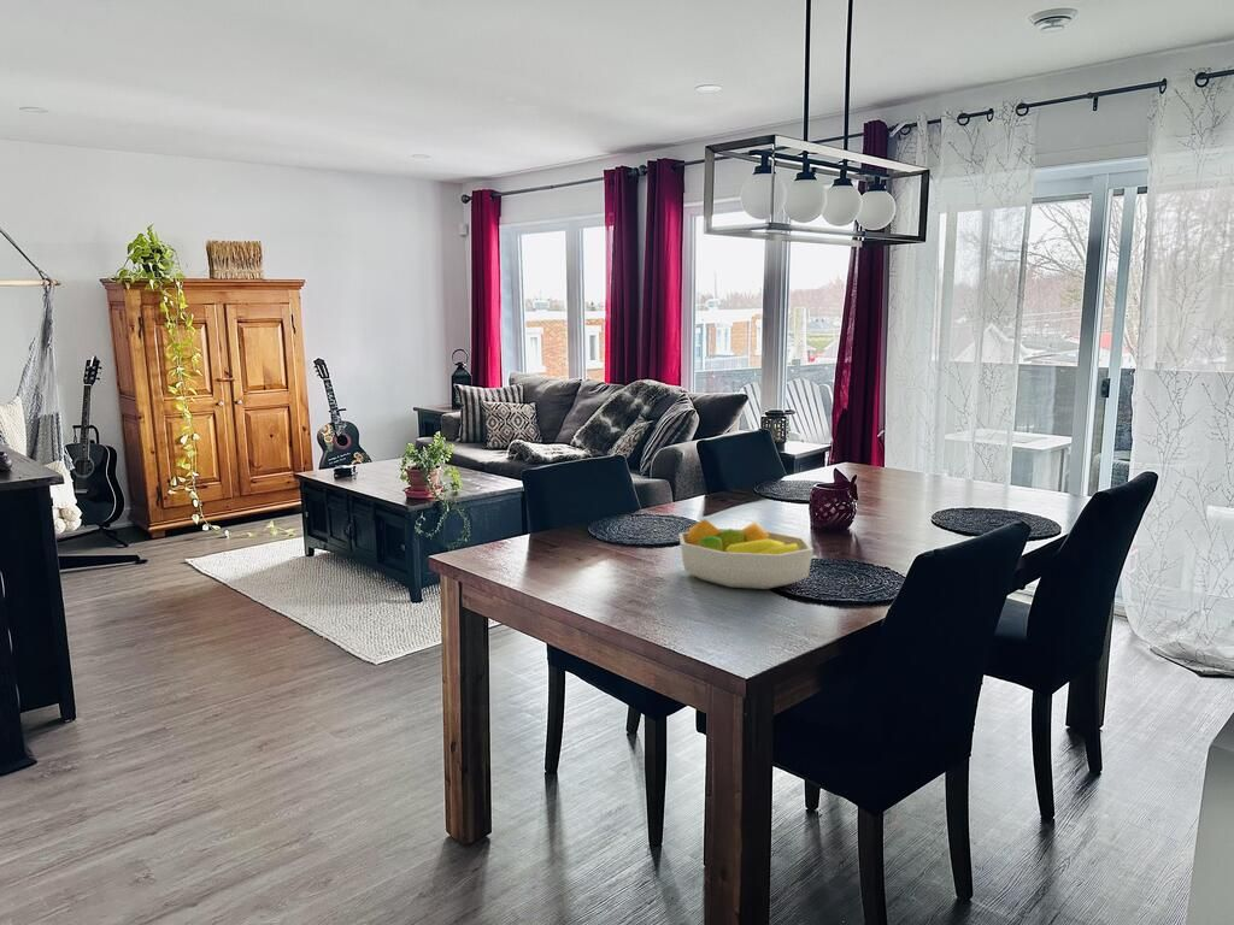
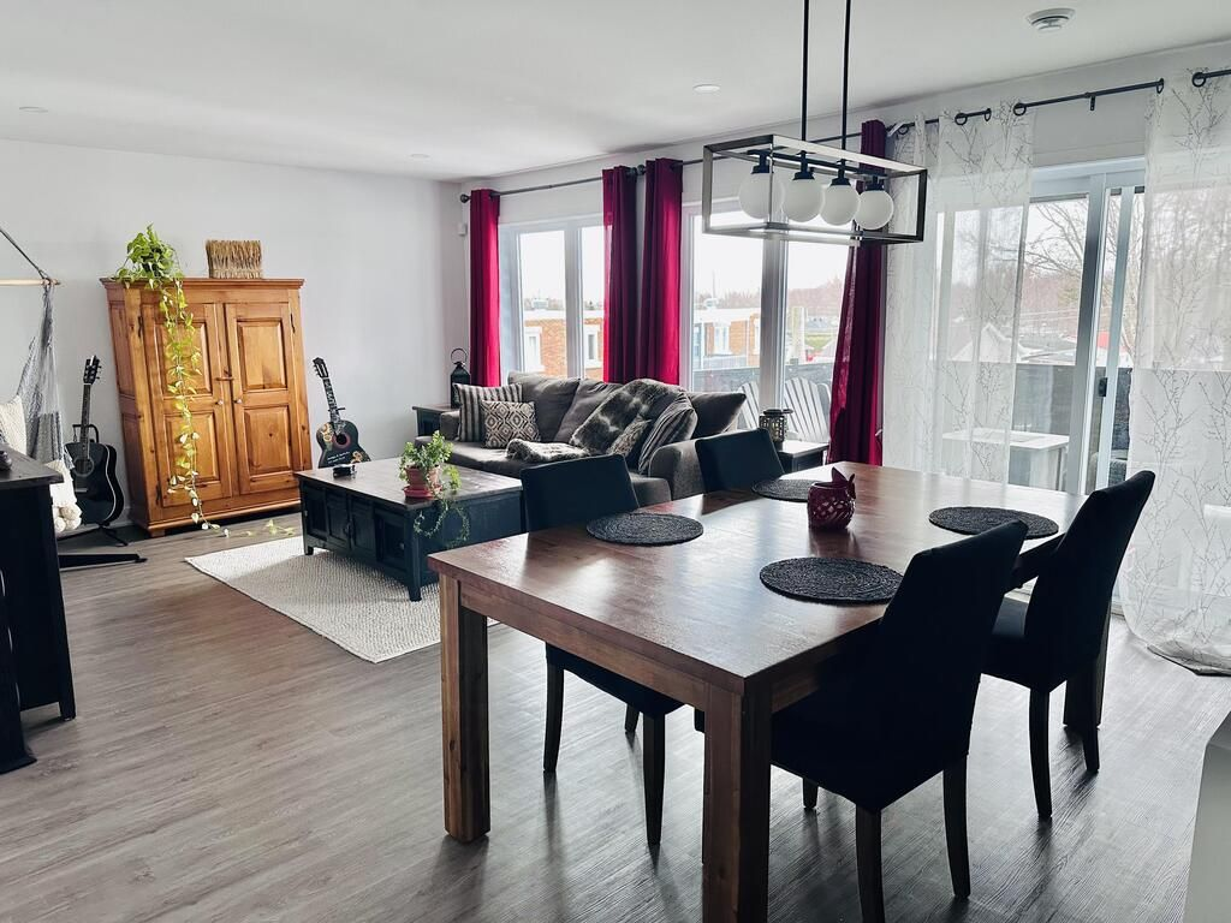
- fruit bowl (742, 550)
